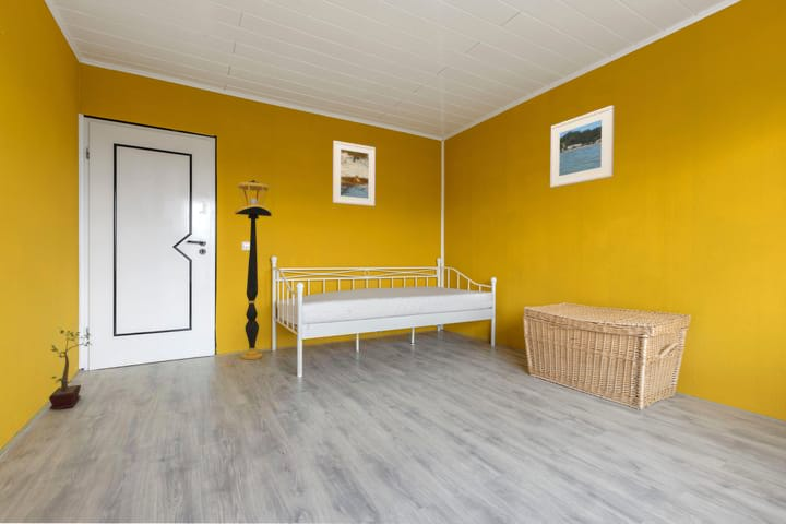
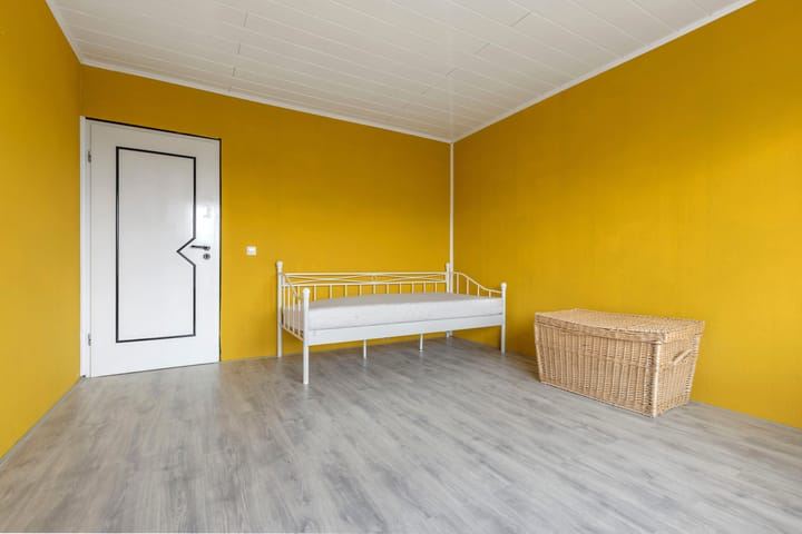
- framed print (354, 174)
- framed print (580, 148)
- potted plant (68, 362)
- floor lamp (252, 269)
